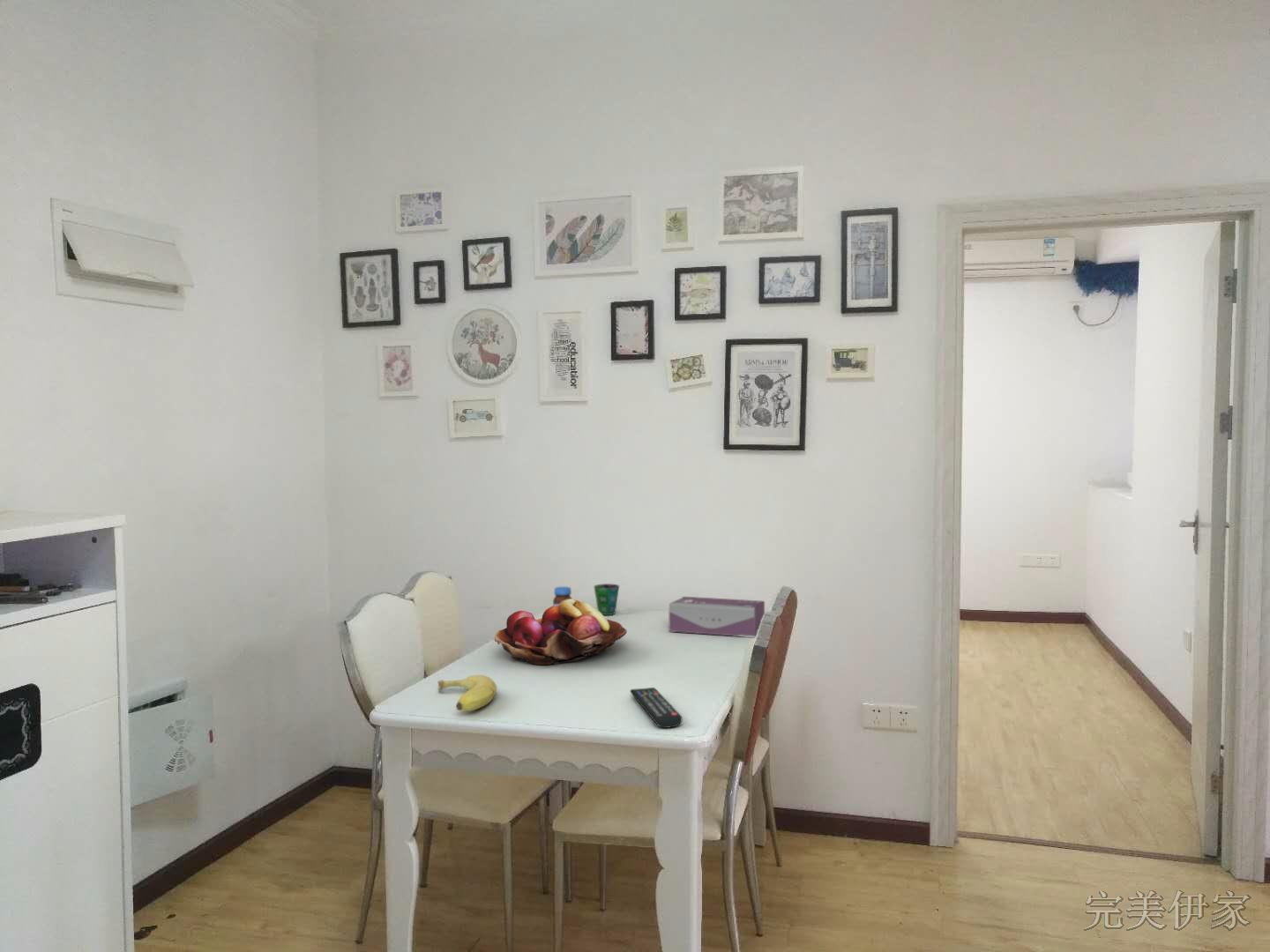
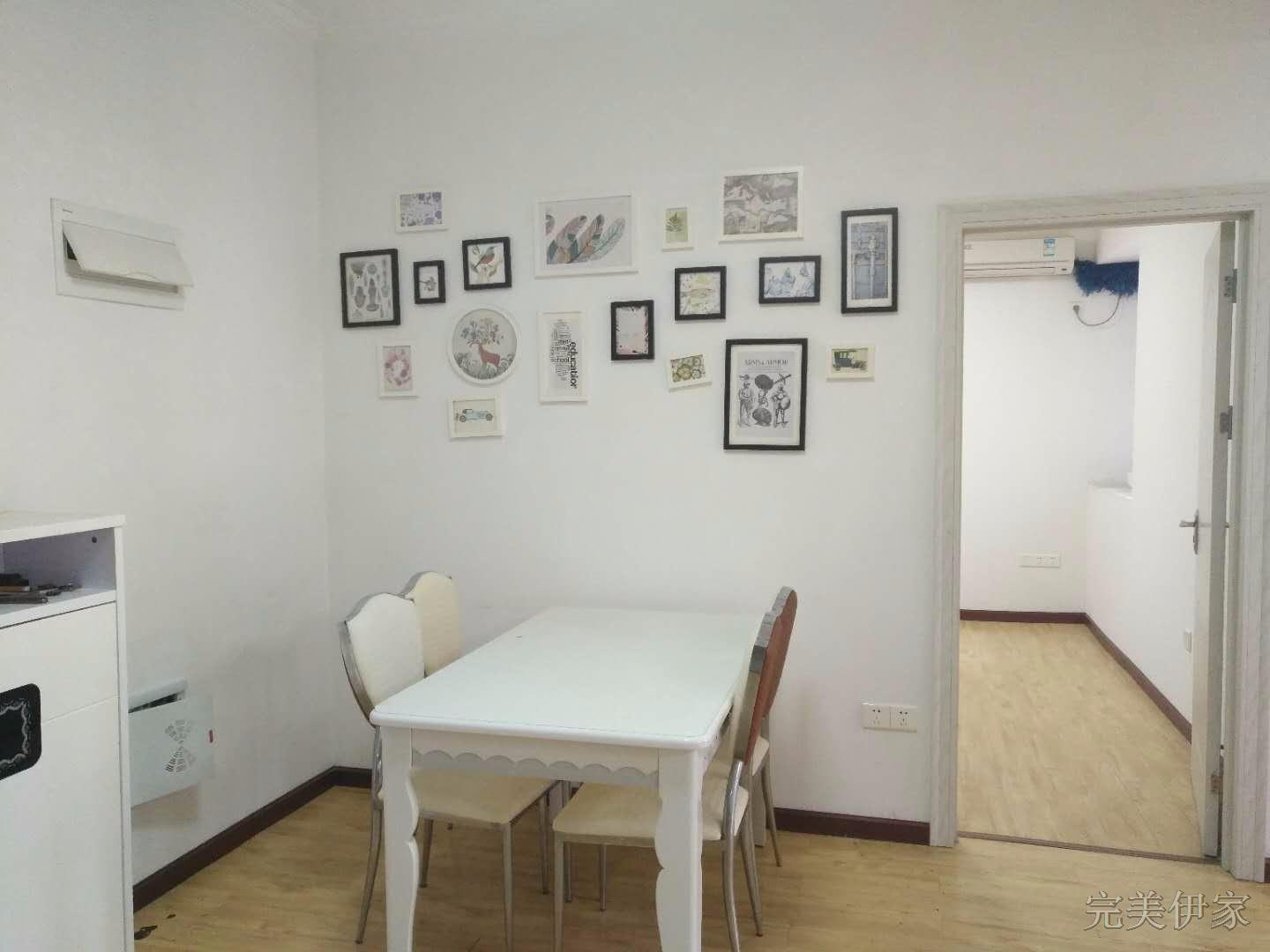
- fruit (463, 694)
- jar (560, 603)
- tissue box (717, 614)
- fruit basket (563, 628)
- cup (607, 599)
- remote control (654, 705)
